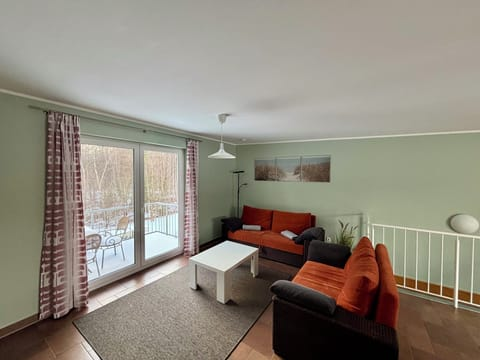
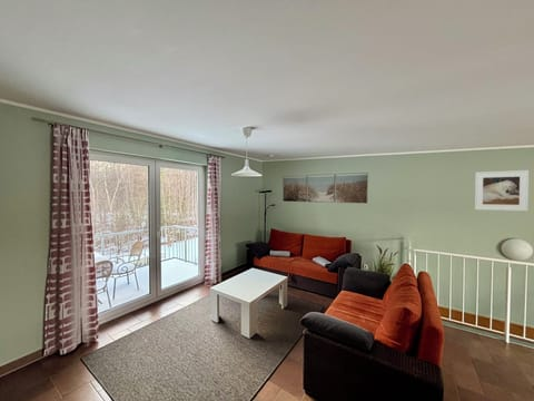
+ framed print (500, 190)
